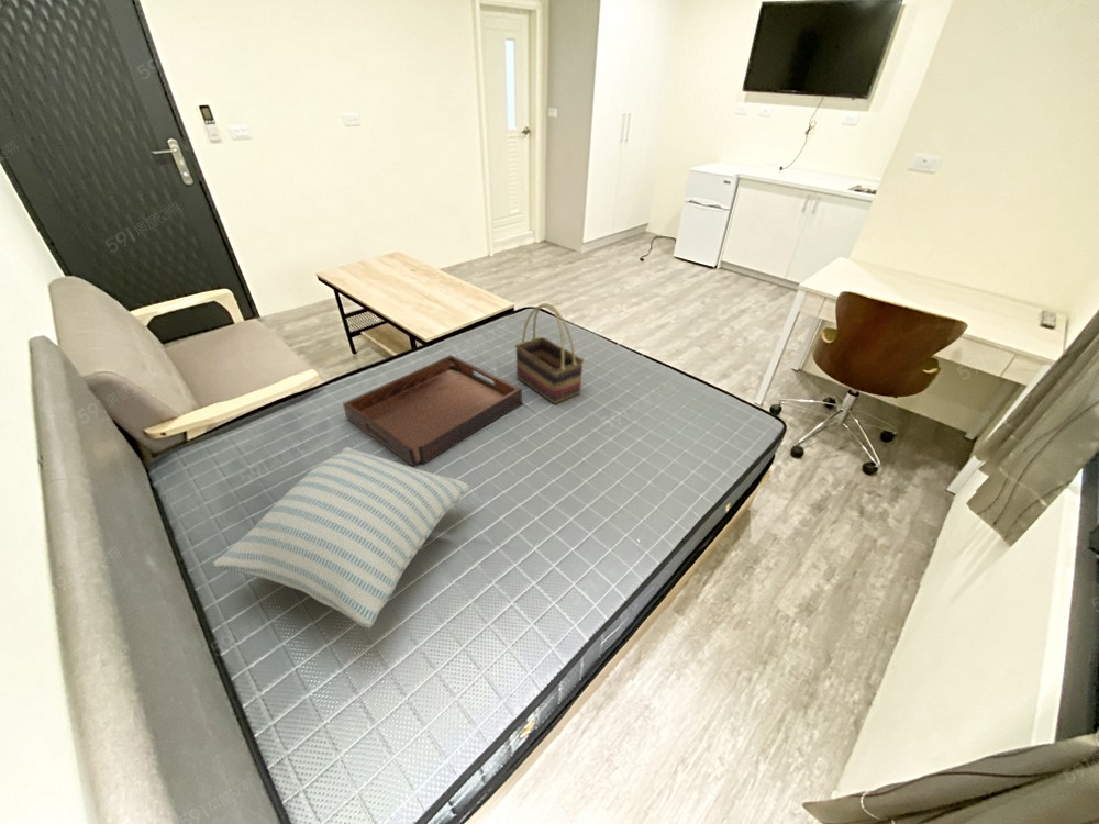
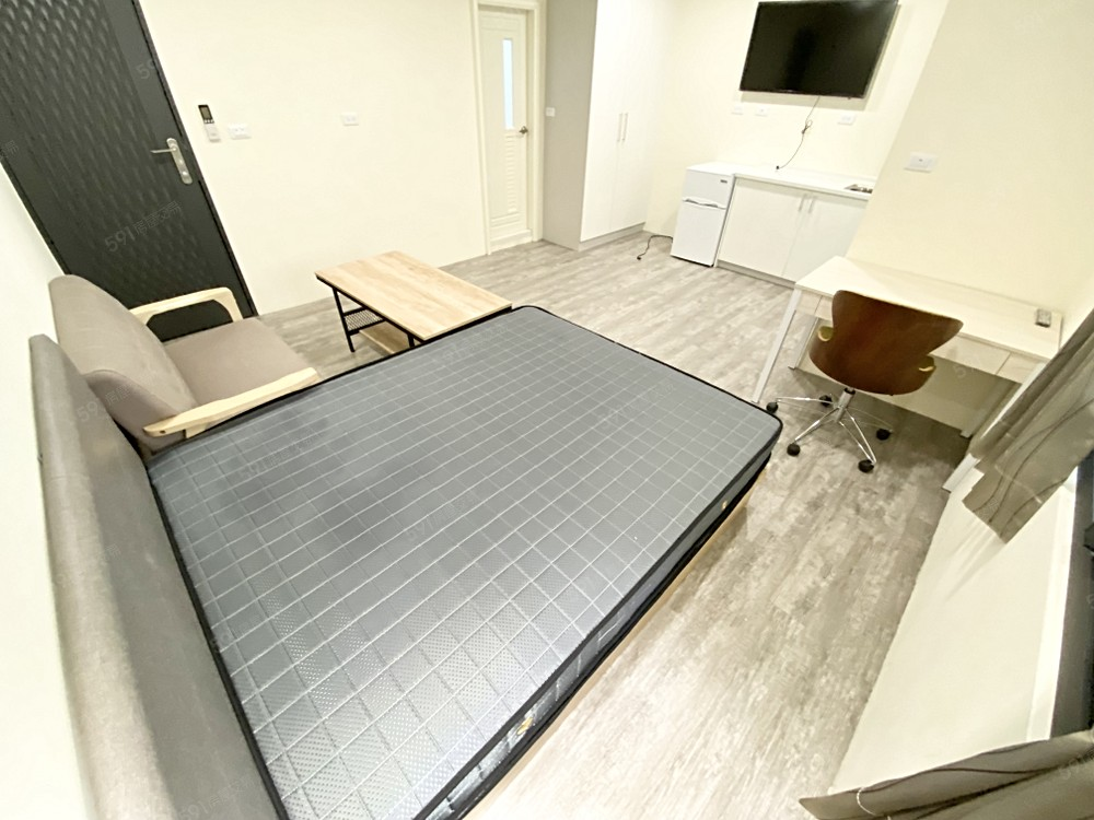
- woven basket (548, 347)
- pillow (355, 520)
- serving tray (435, 403)
